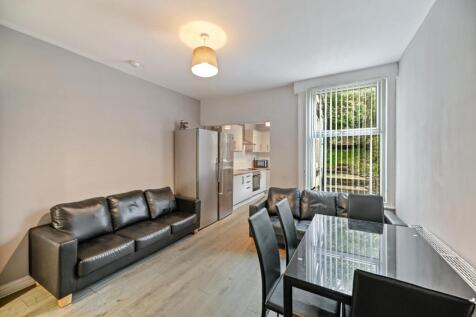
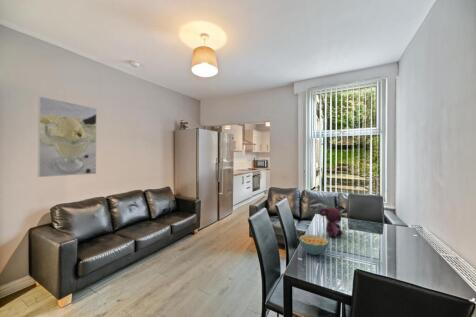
+ cereal bowl (313, 246)
+ teddy bear (333, 221)
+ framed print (70, 139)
